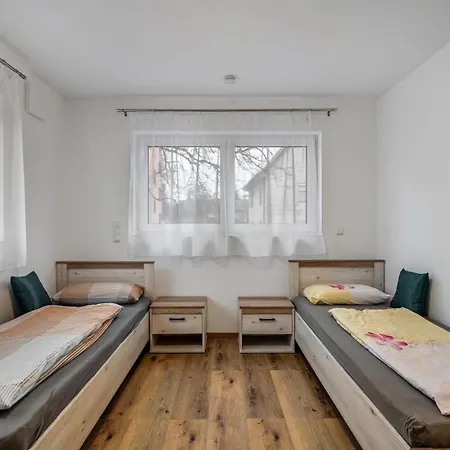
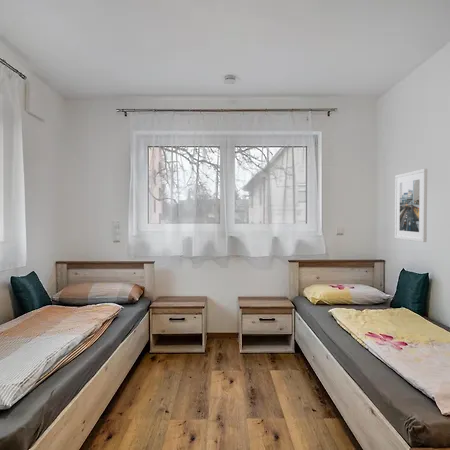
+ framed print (409, 206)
